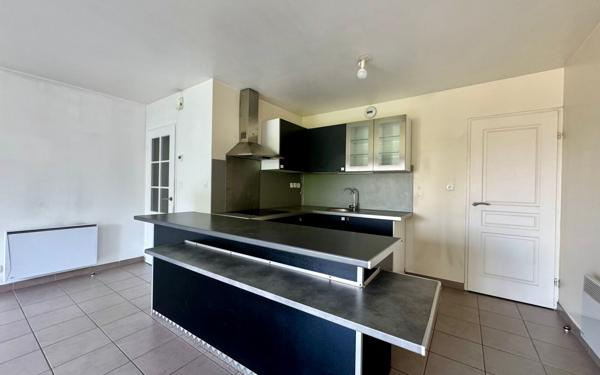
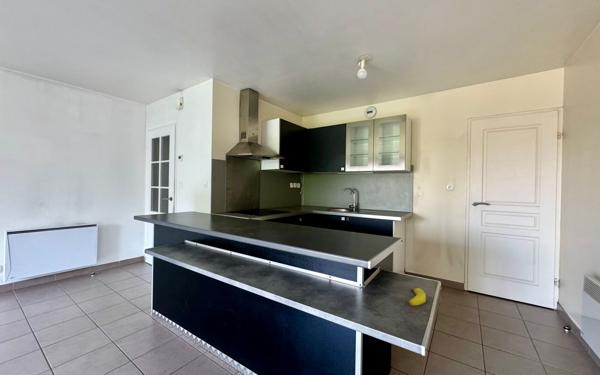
+ banana (416, 294)
